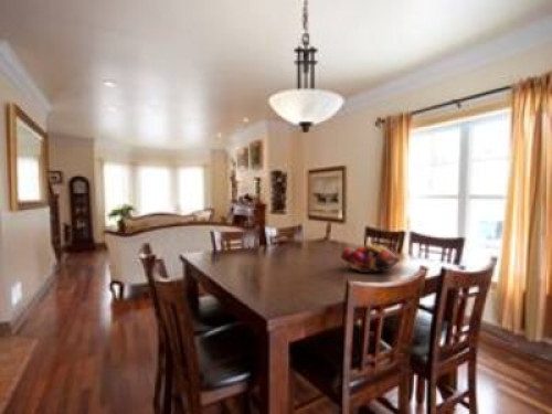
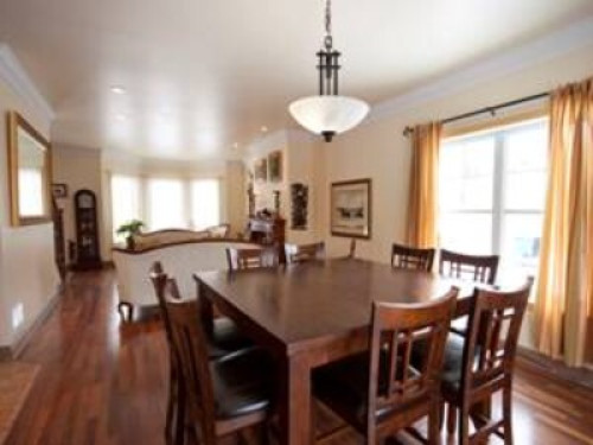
- fruit basket (369, 257)
